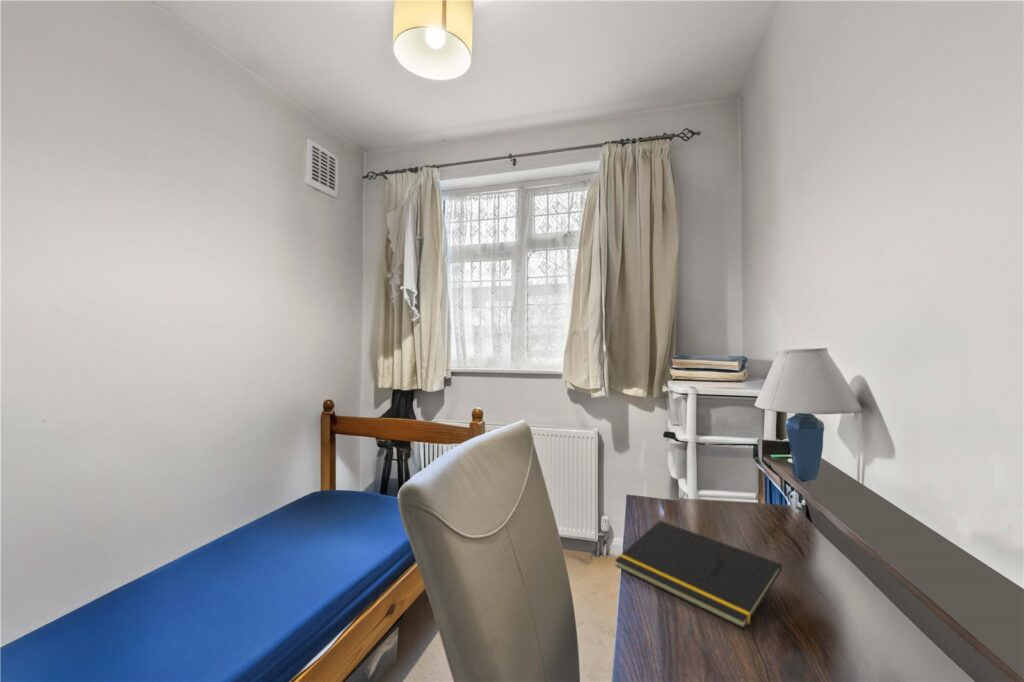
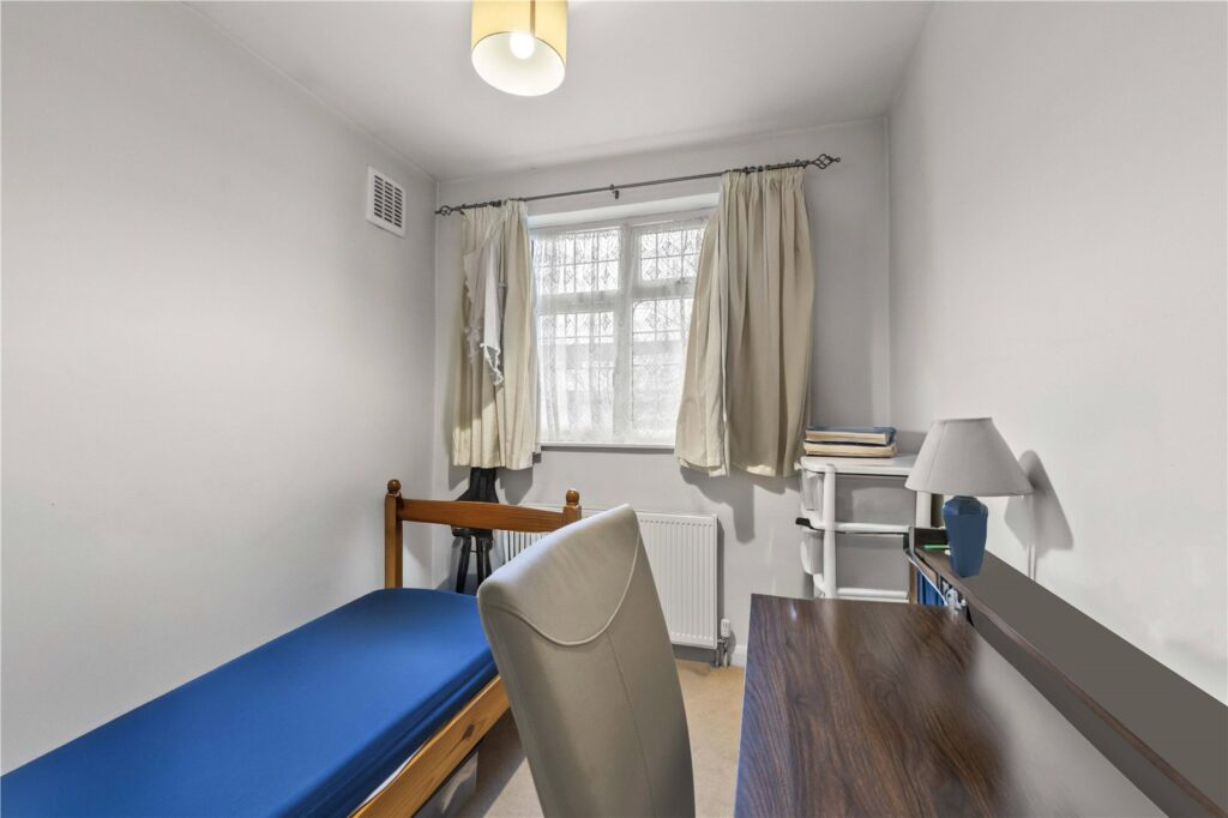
- notepad (694, 565)
